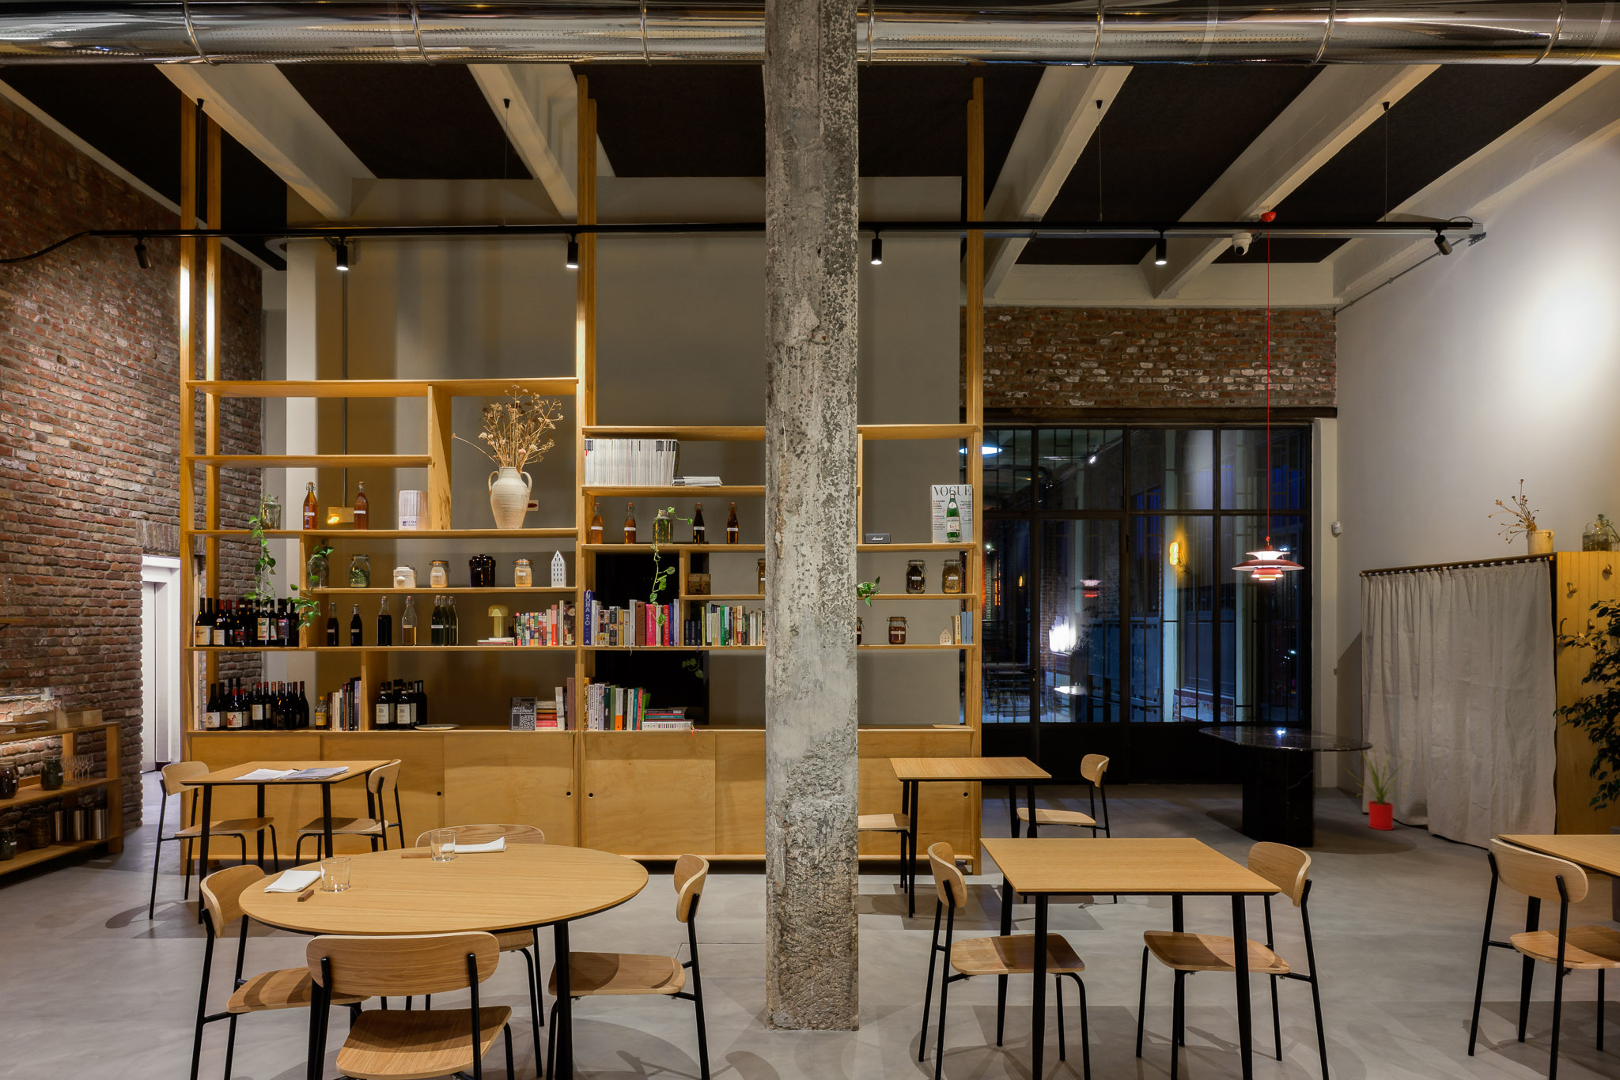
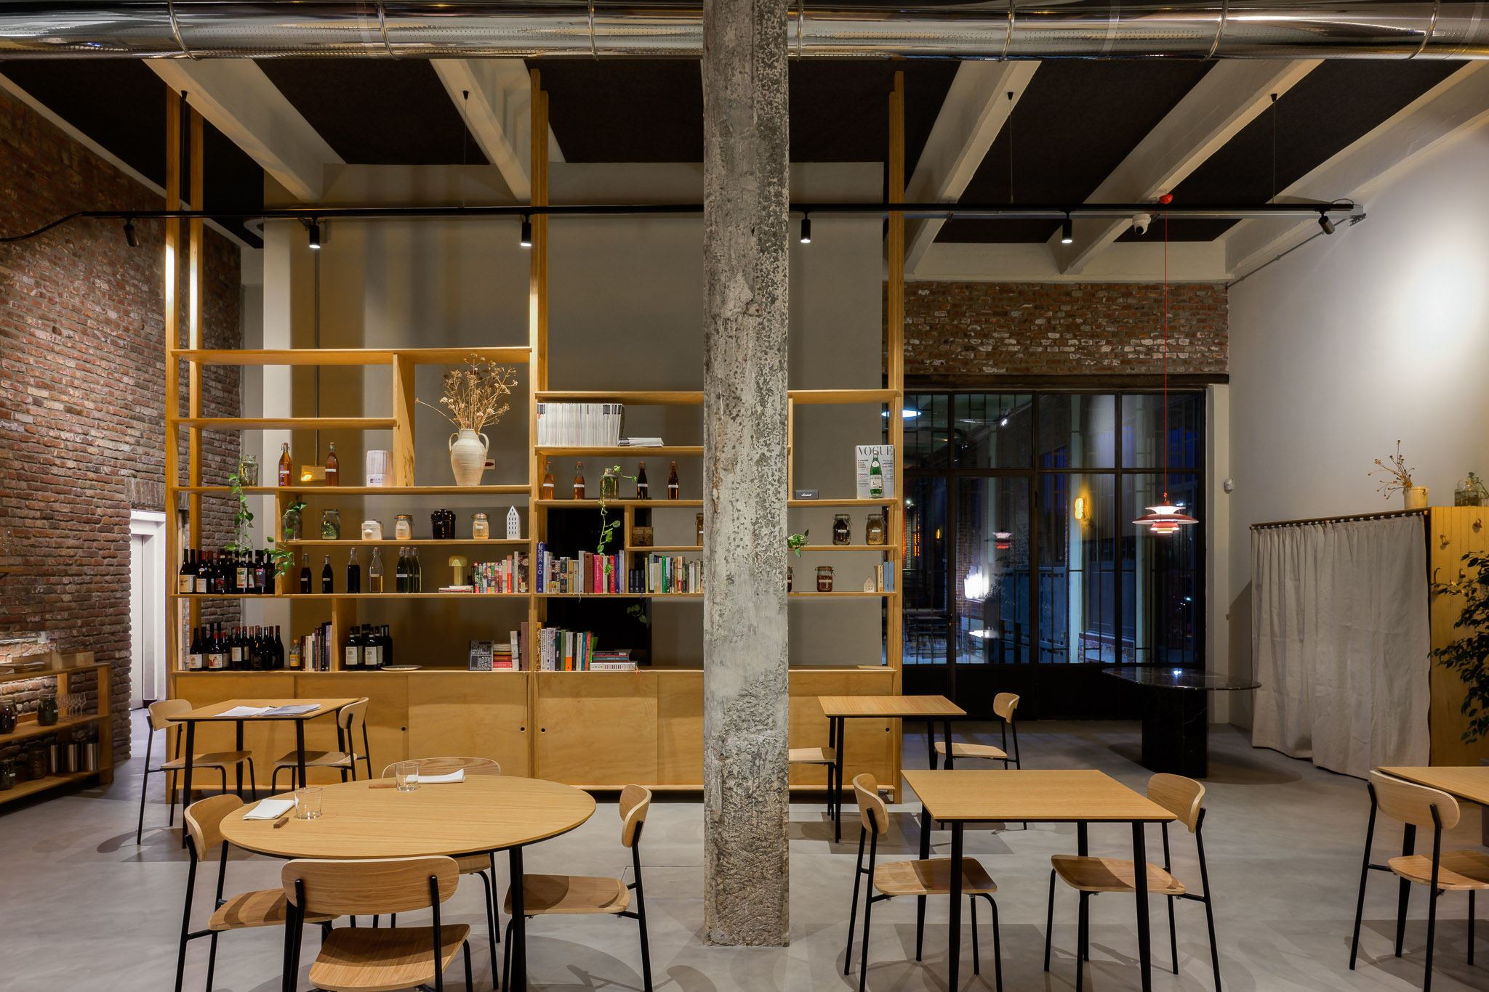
- house plant (1381, 787)
